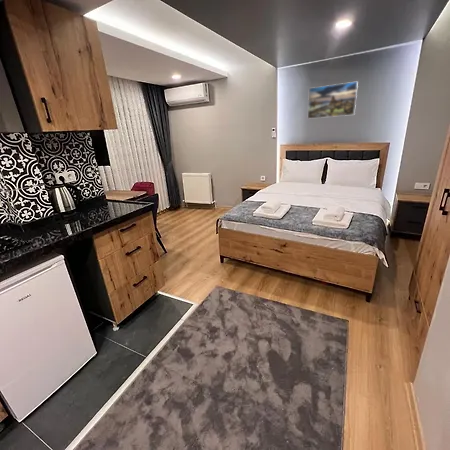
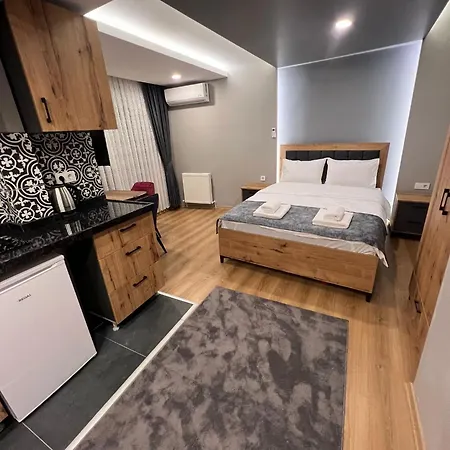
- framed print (331, 101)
